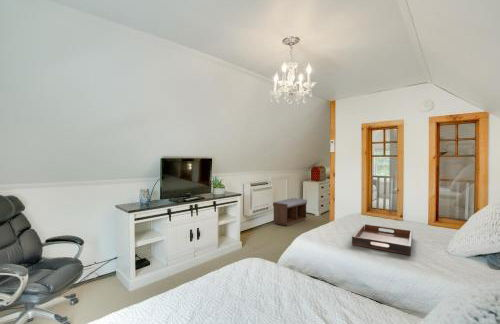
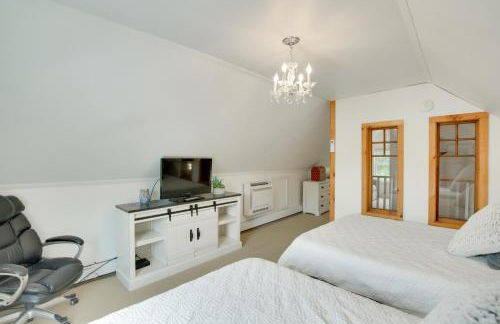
- serving tray (383, 237)
- bench (290, 210)
